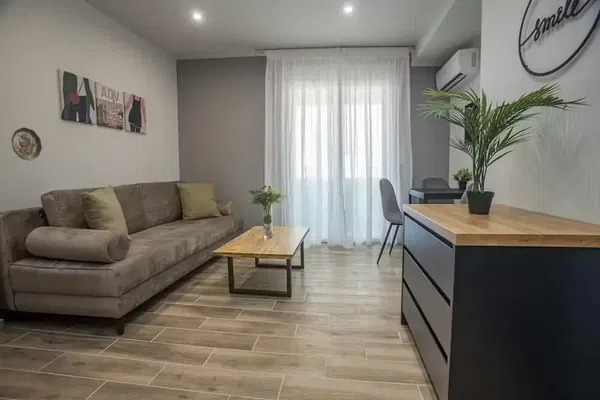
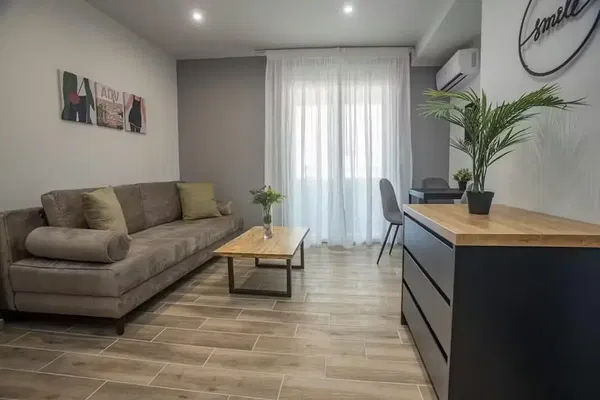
- decorative plate (26, 144)
